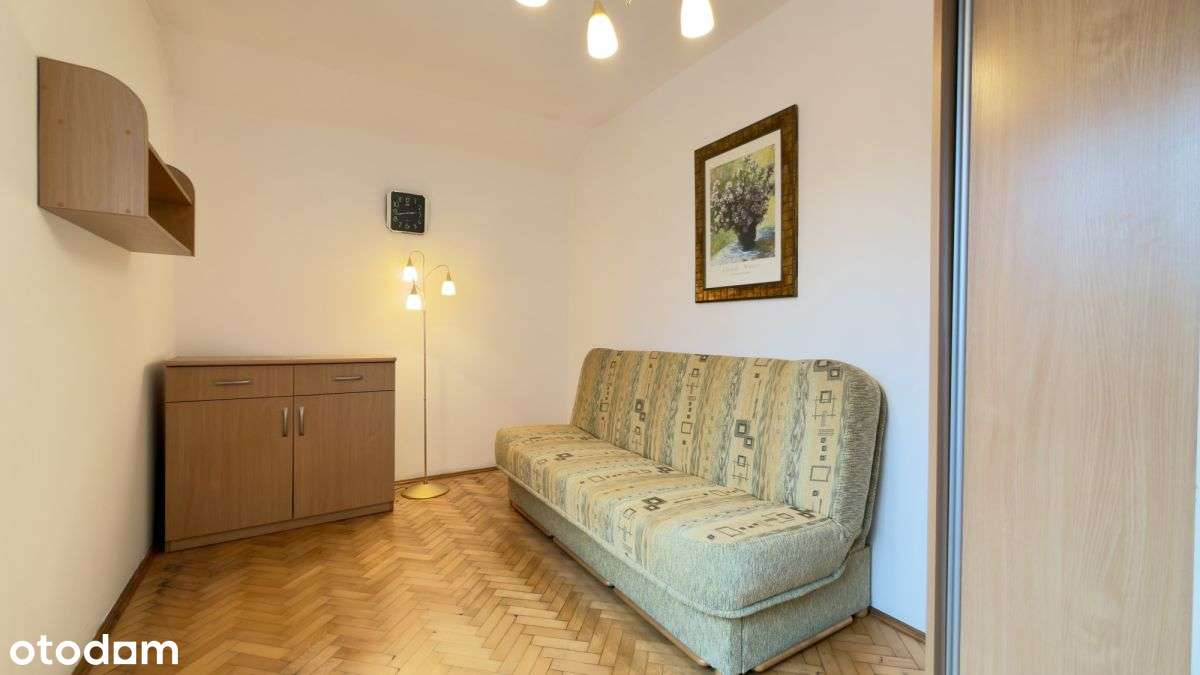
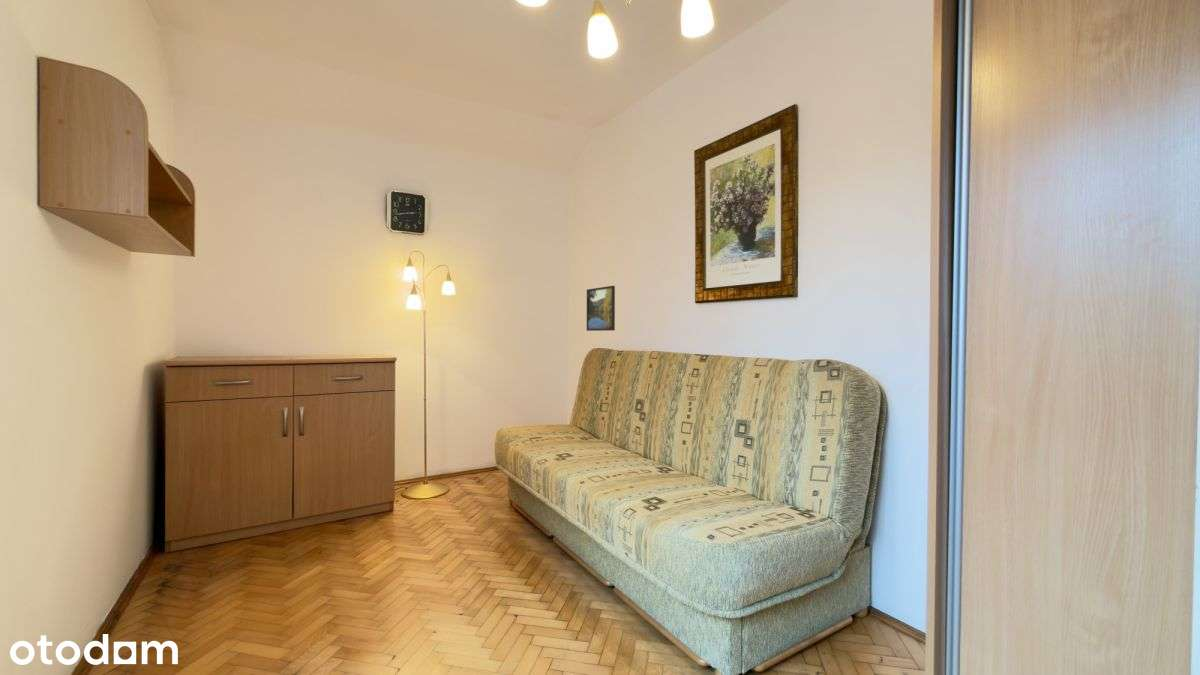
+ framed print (600, 309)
